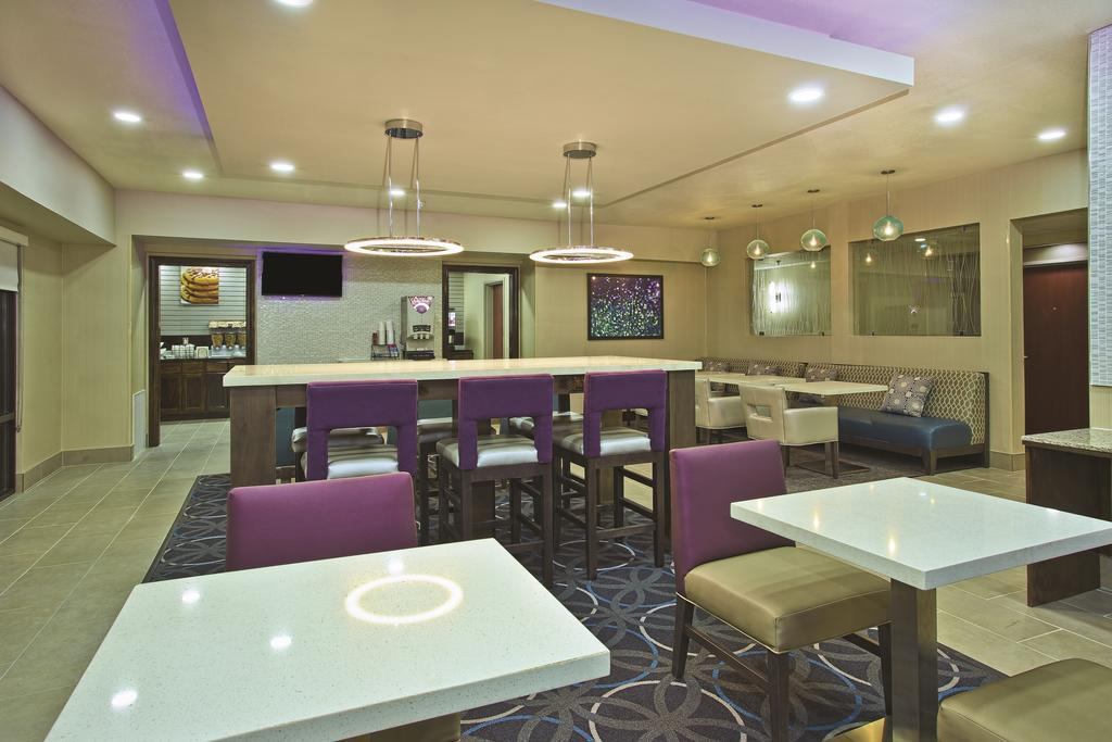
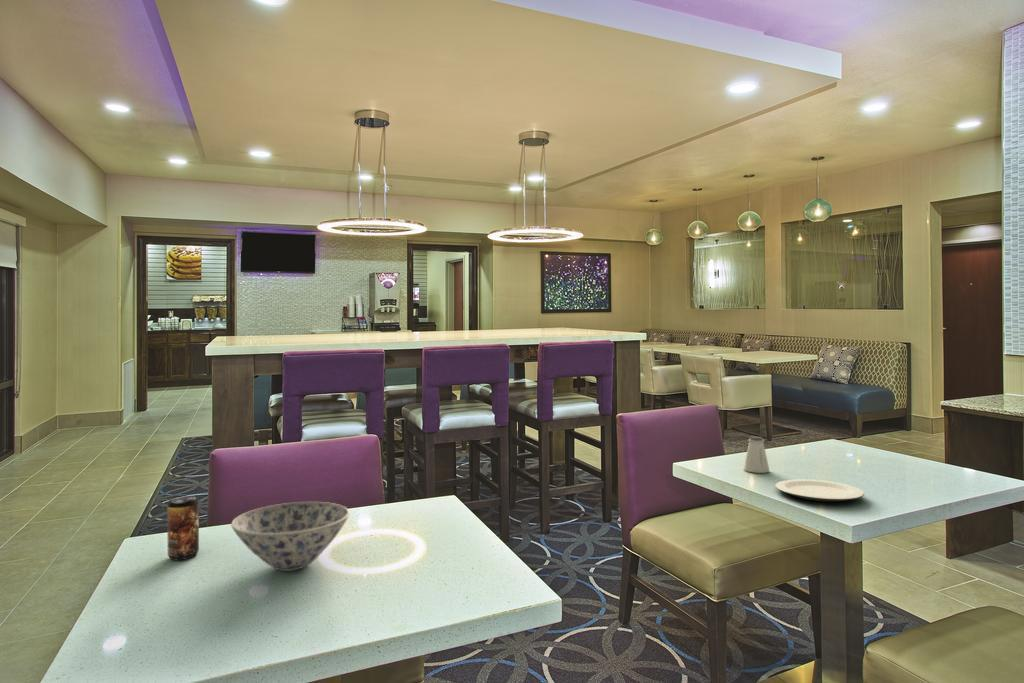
+ saltshaker (756, 453)
+ plate (818, 491)
+ beverage can (183, 527)
+ bowl (292, 541)
